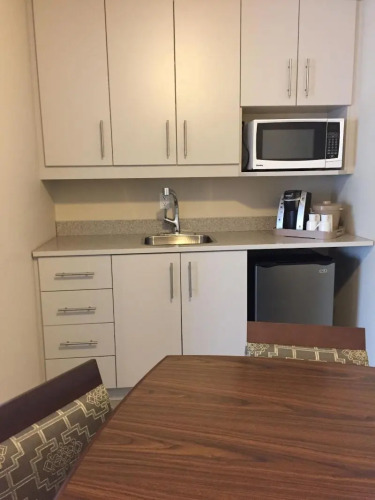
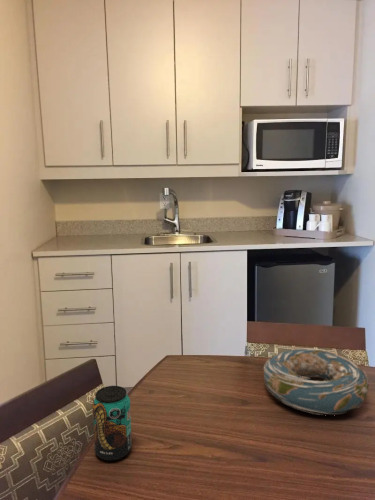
+ decorative bowl (312, 376)
+ beverage can (112, 422)
